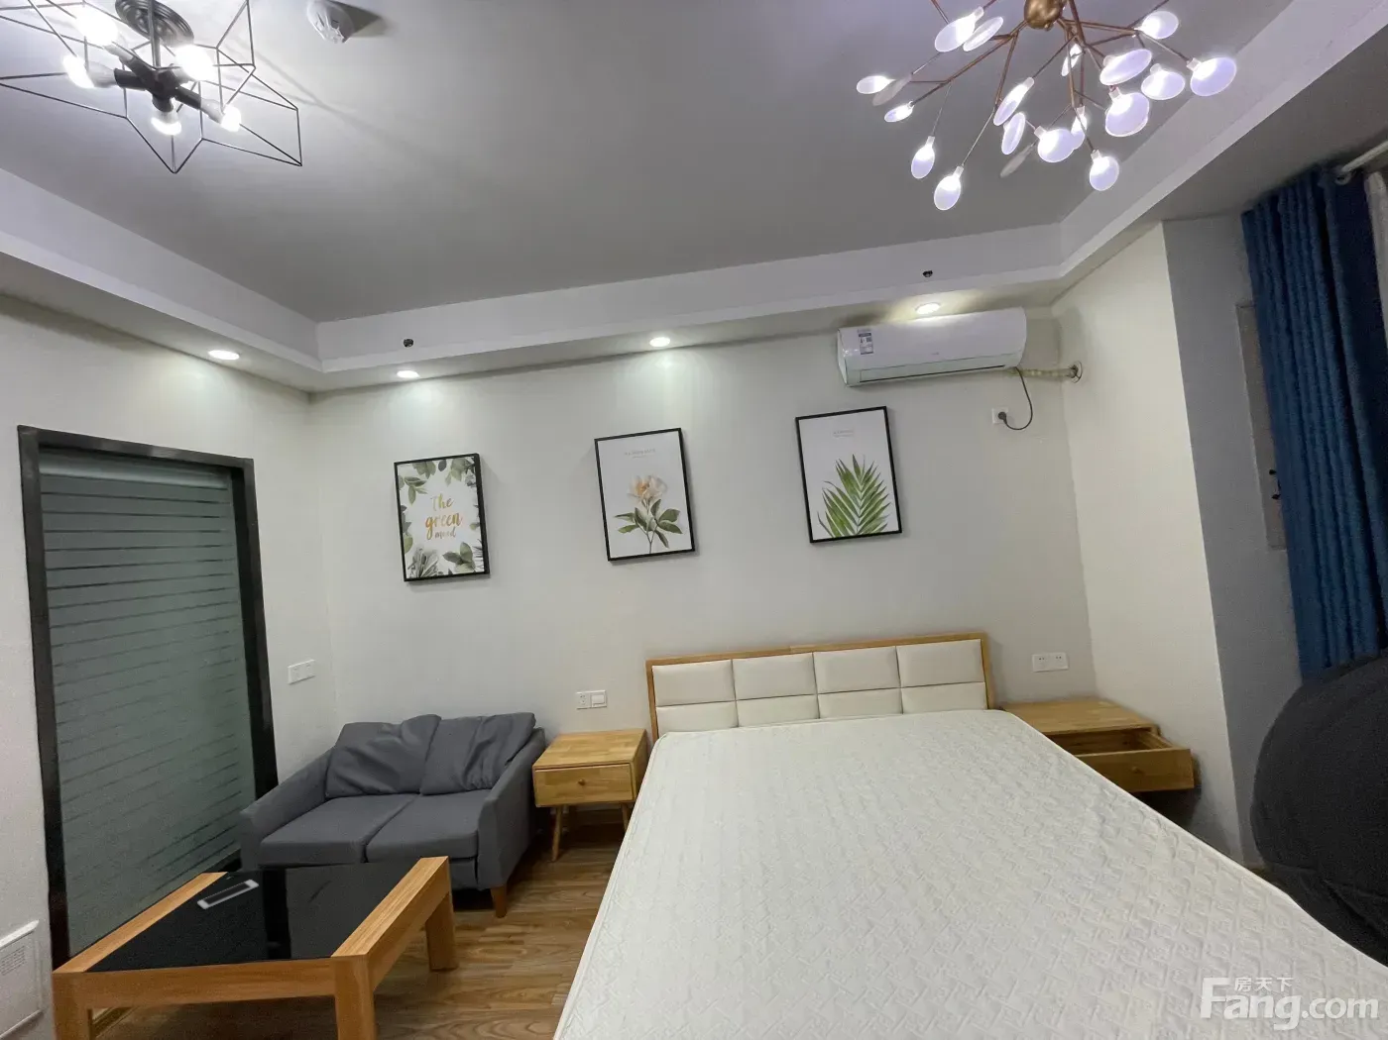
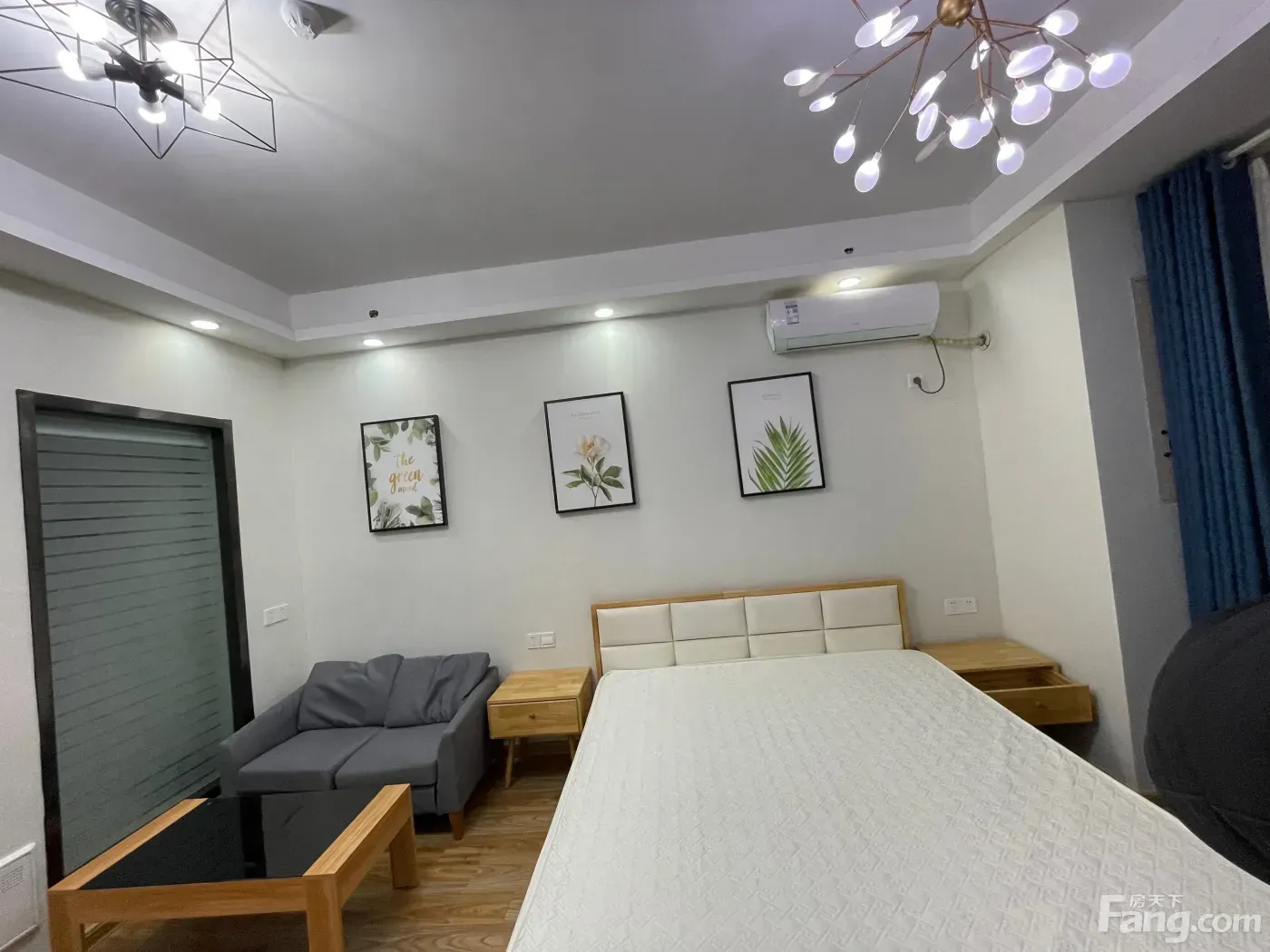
- cell phone (228, 894)
